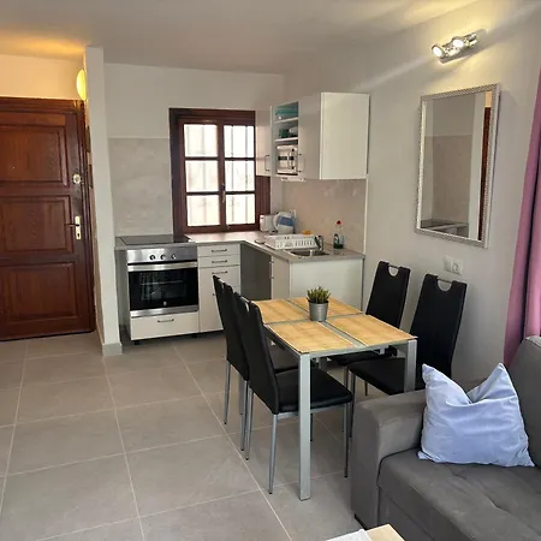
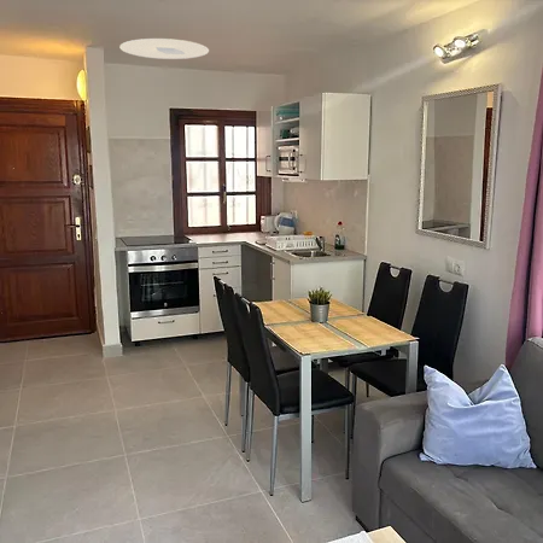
+ ceiling light (164, 45)
